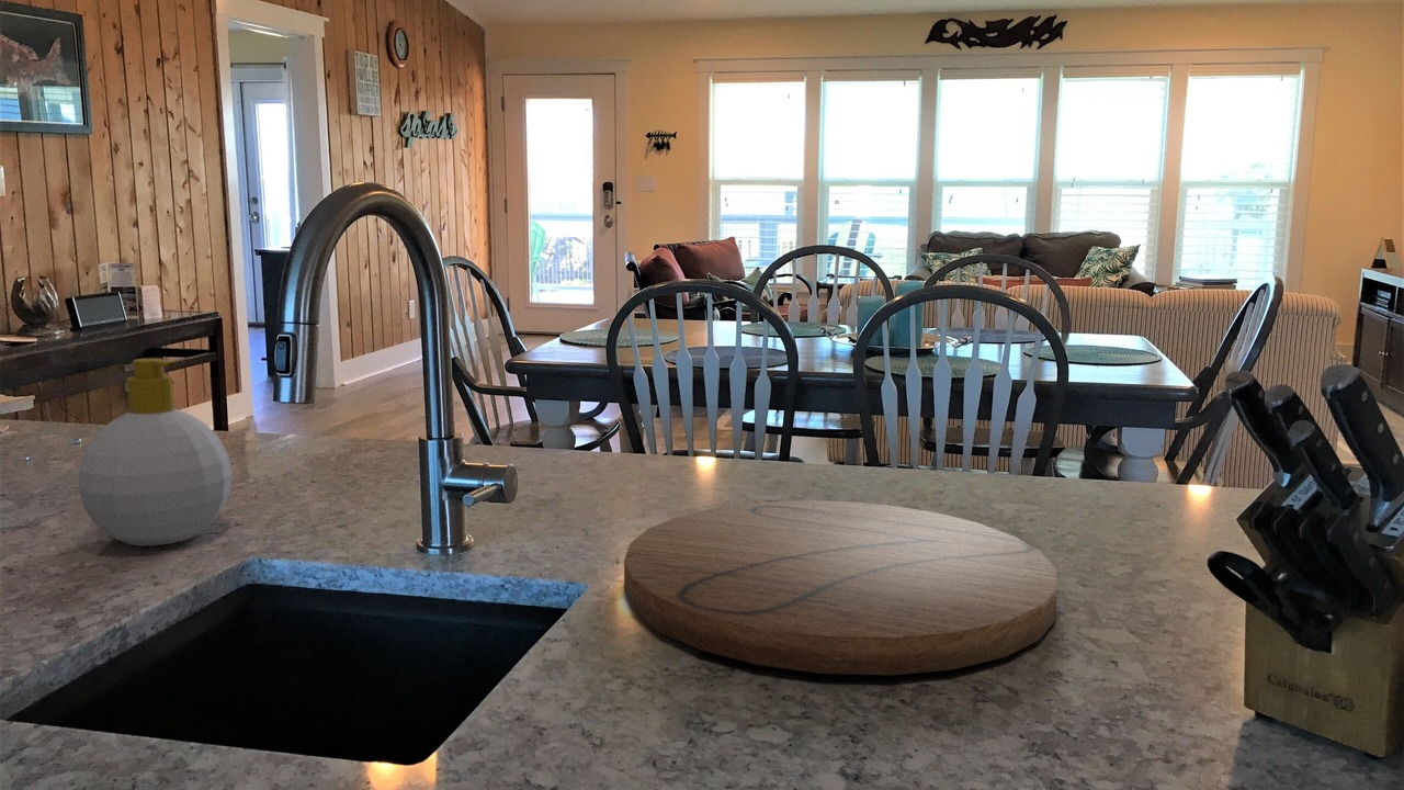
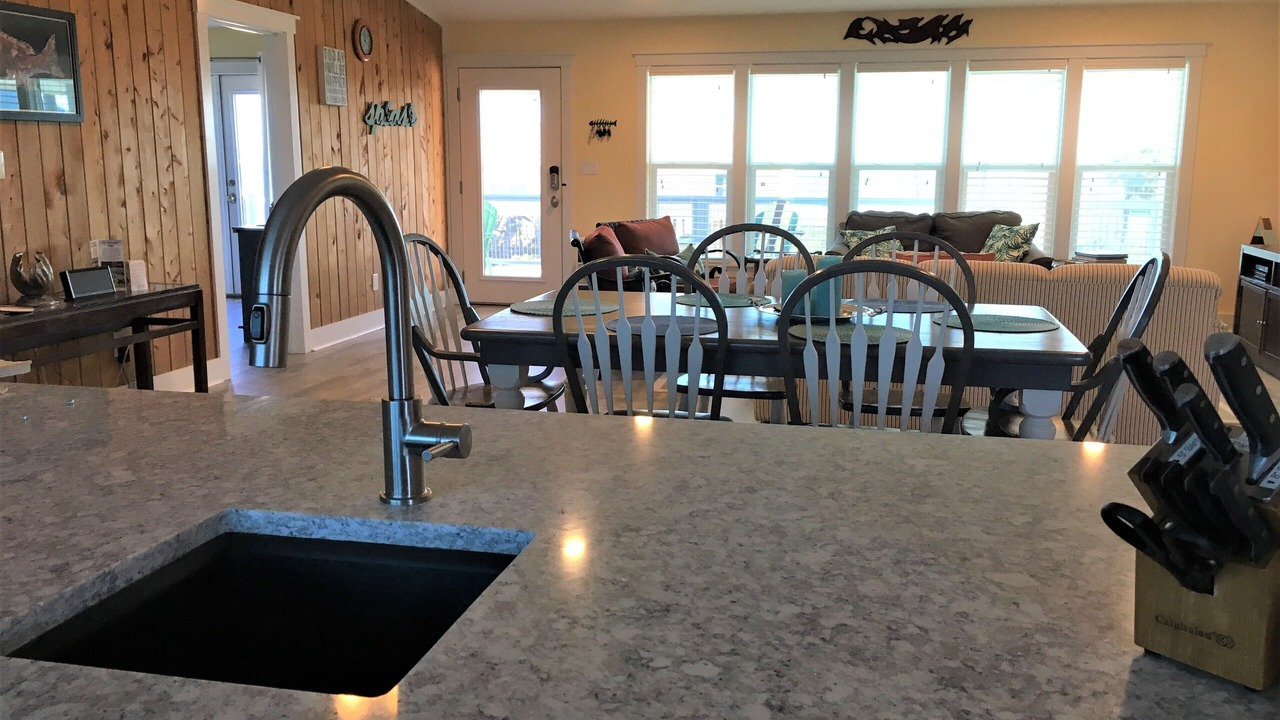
- cutting board (835, 571)
- soap bottle (155, 449)
